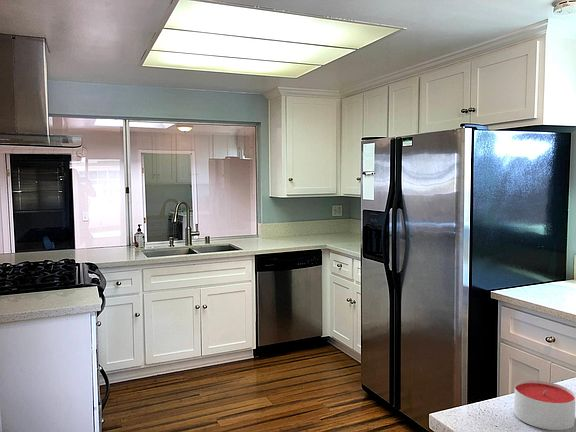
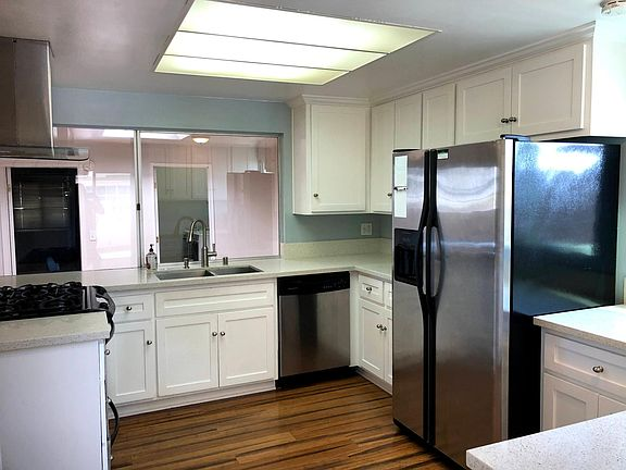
- candle (543, 403)
